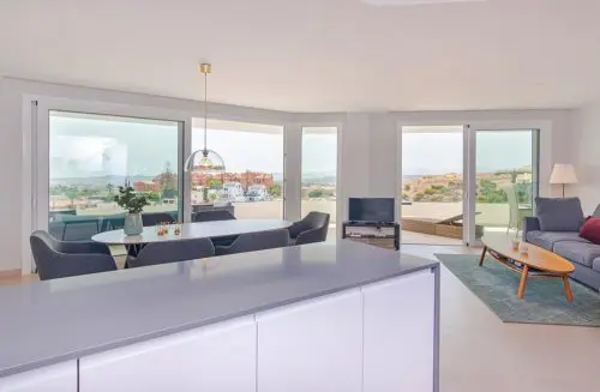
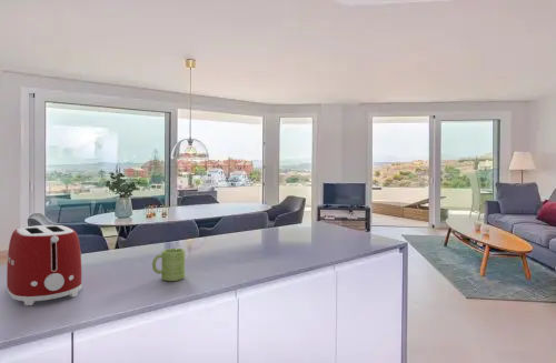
+ mug (168, 264)
+ toaster (44, 260)
